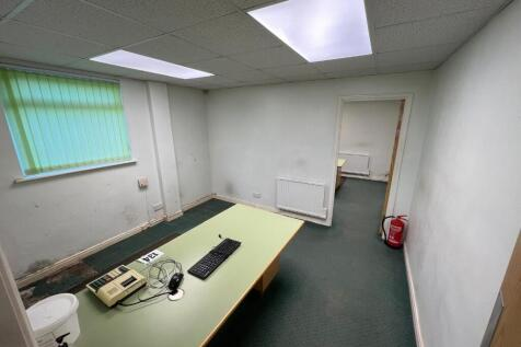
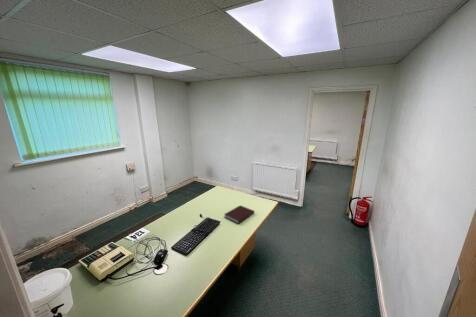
+ notebook (239, 213)
